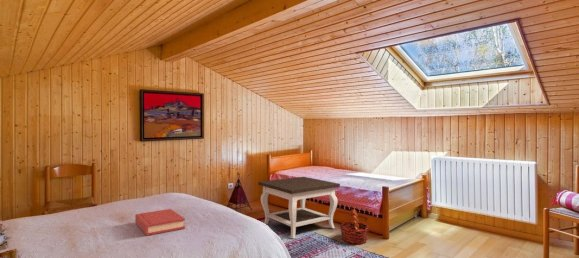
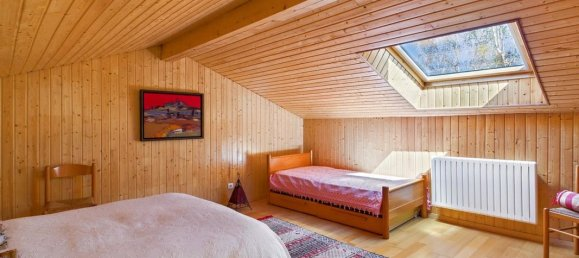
- side table (296, 204)
- basket (354, 224)
- hardback book (159, 221)
